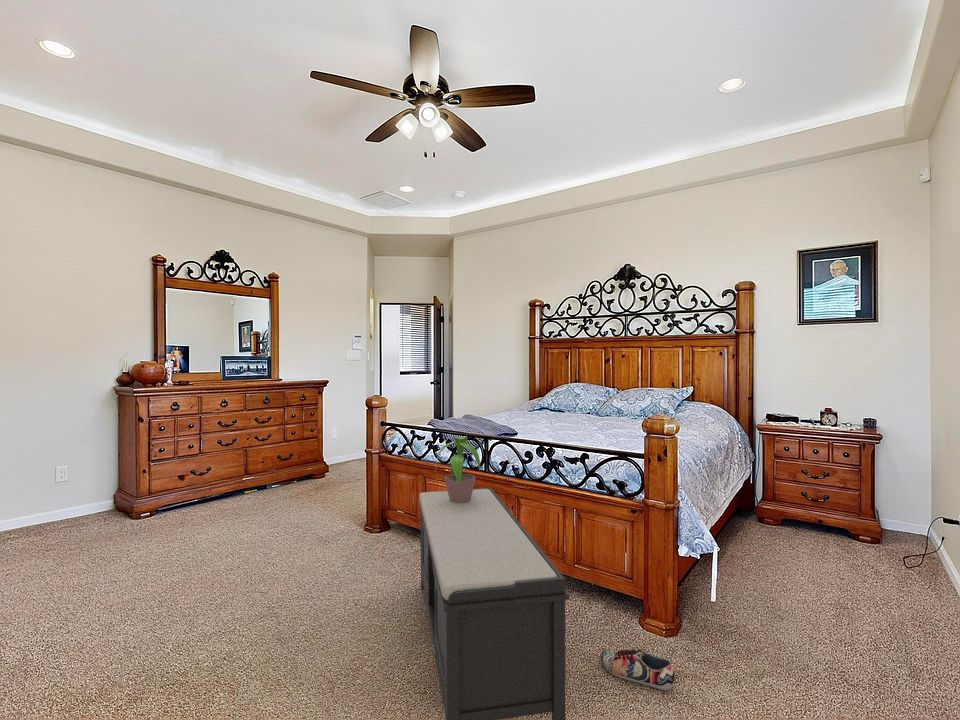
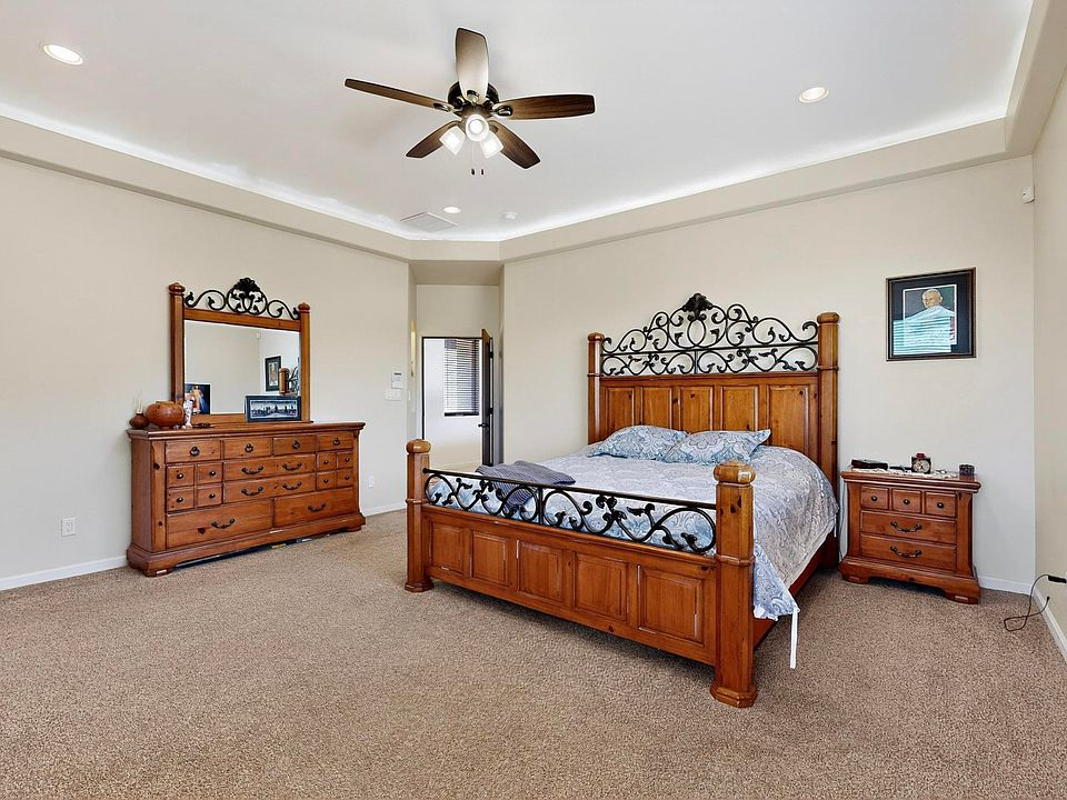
- potted plant (459, 468)
- bench (475, 582)
- shoe (635, 663)
